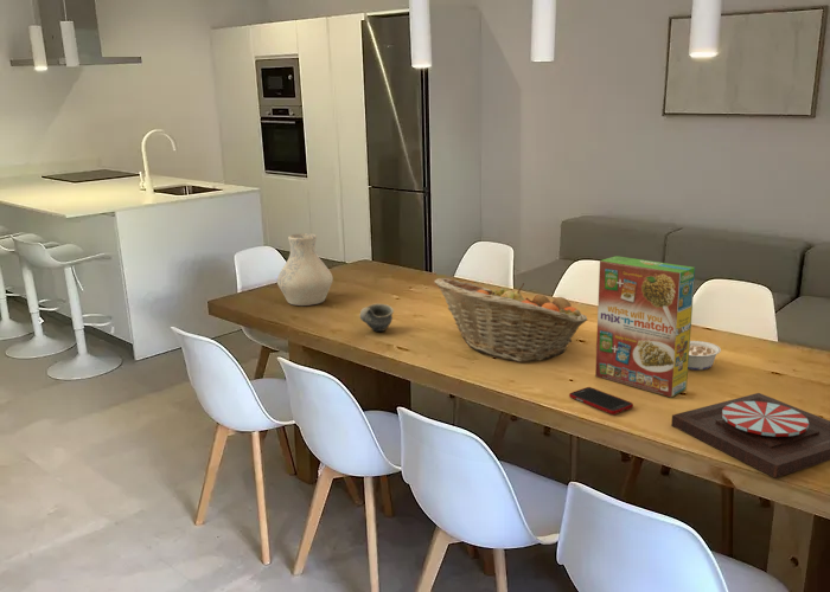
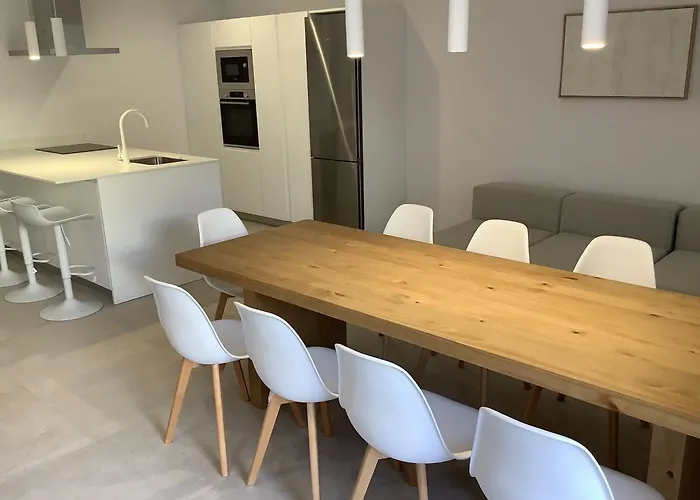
- cell phone (600, 400)
- fruit basket (507, 311)
- plate (766, 426)
- cup (376, 317)
- vase (304, 268)
- legume (695, 355)
- cereal box (643, 324)
